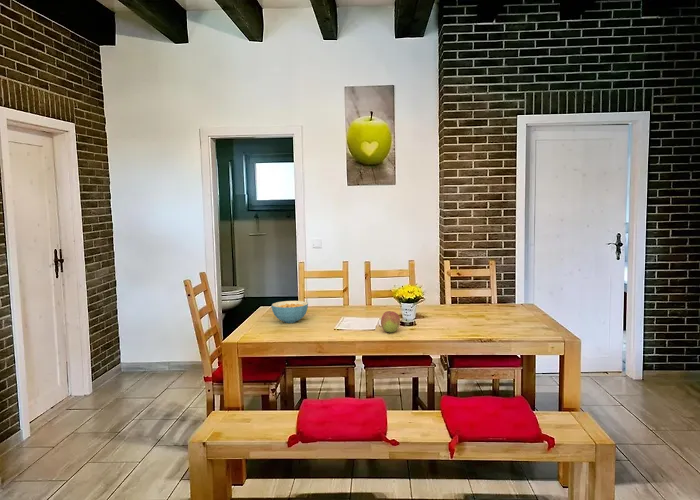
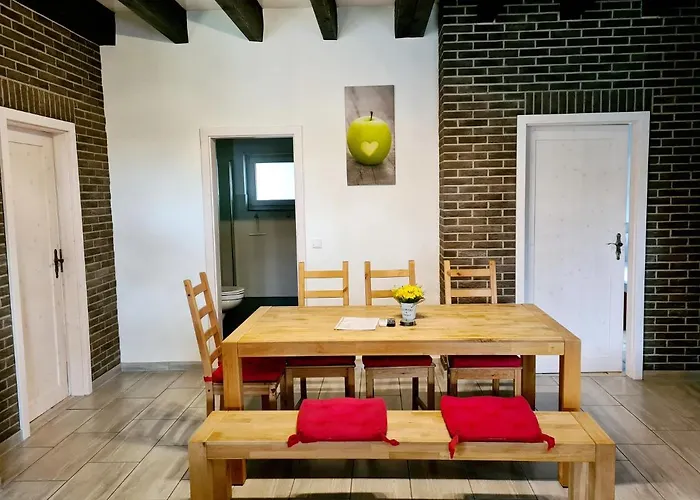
- fruit (390, 321)
- cereal bowl (290, 313)
